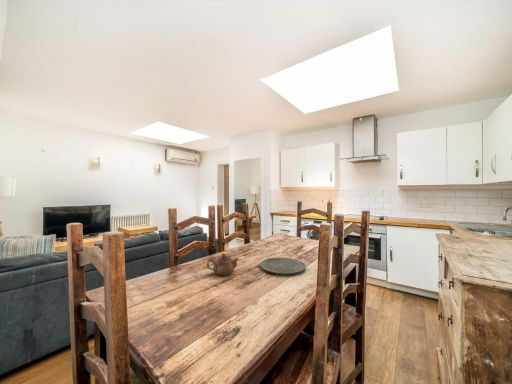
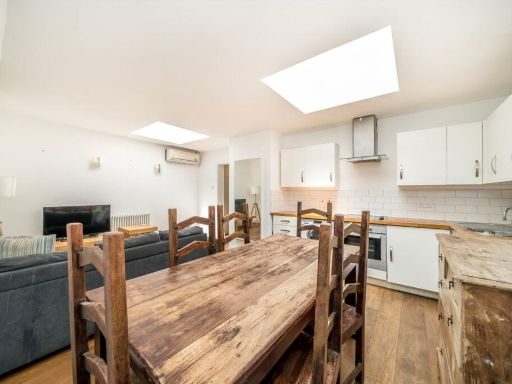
- teapot (223, 262)
- plate (282, 265)
